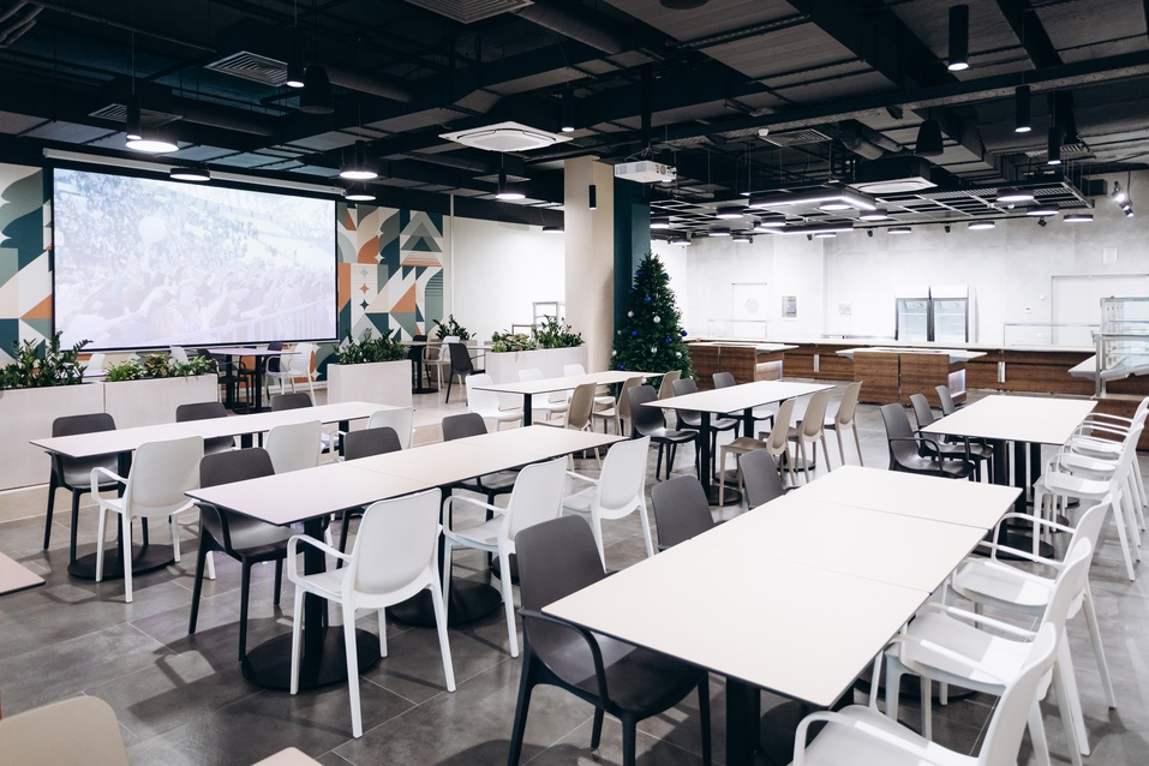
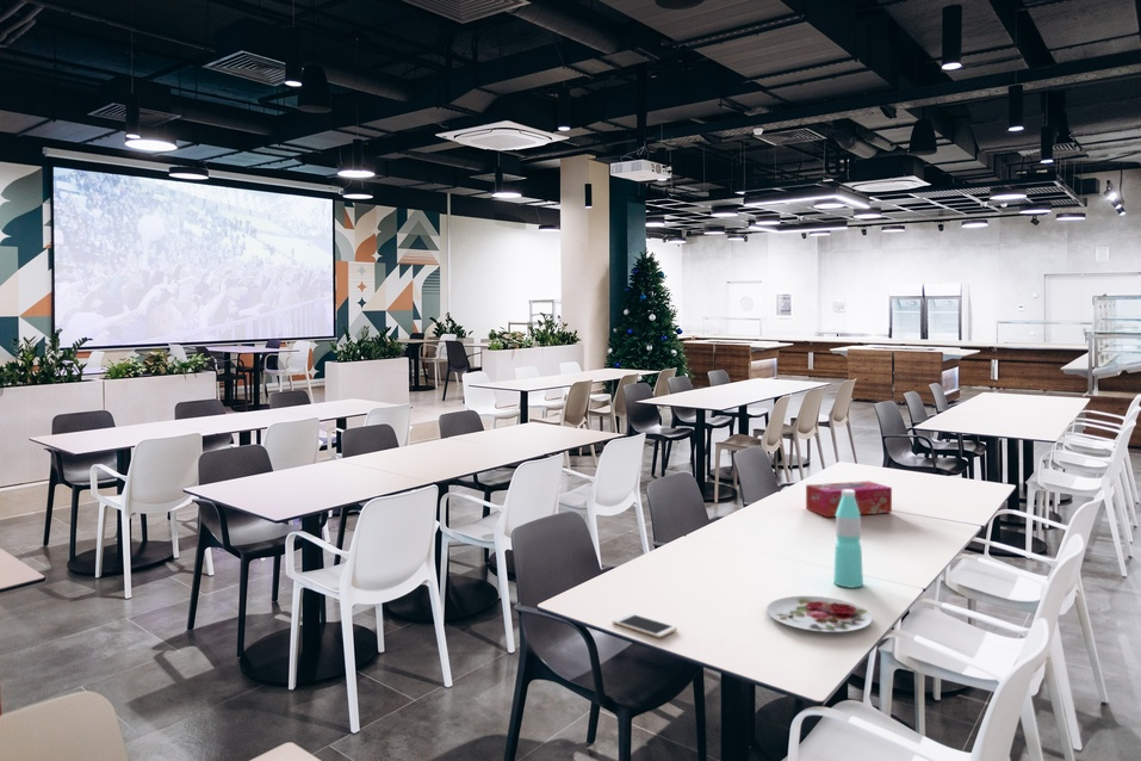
+ plate (818, 612)
+ water bottle (848, 537)
+ tissue box (854, 496)
+ cell phone (644, 625)
